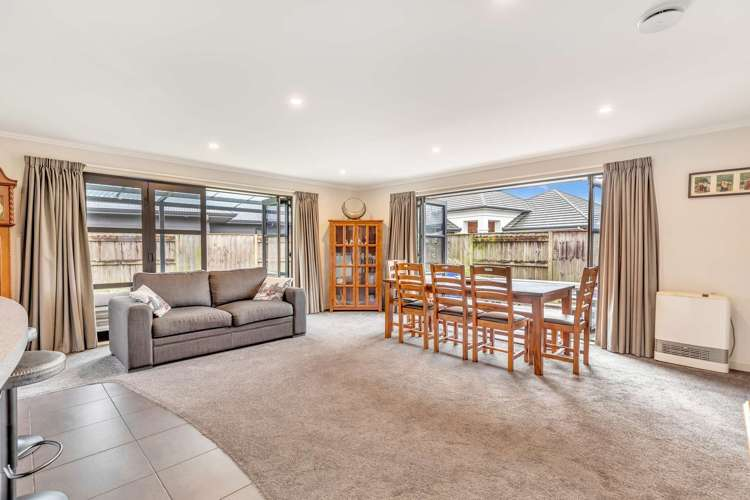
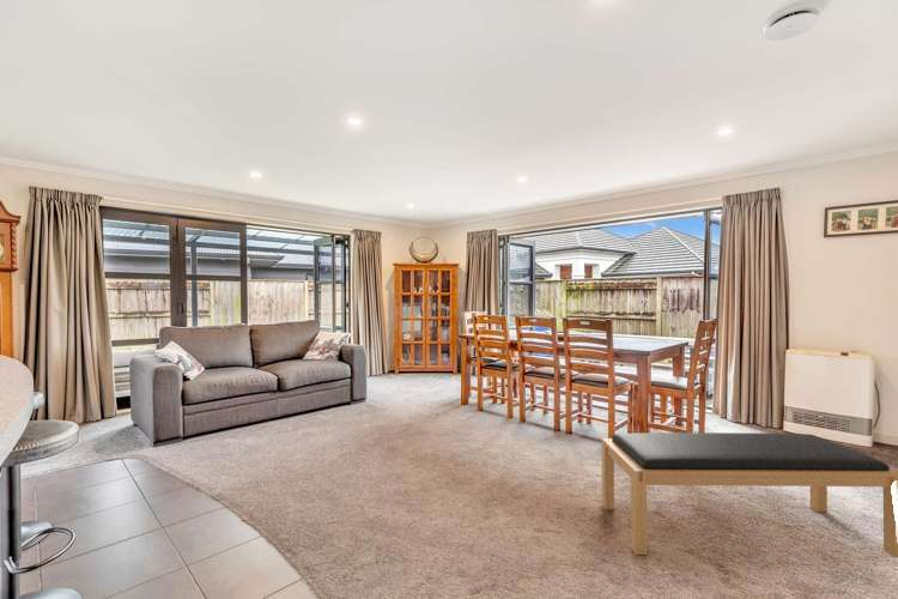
+ bench (736, 484)
